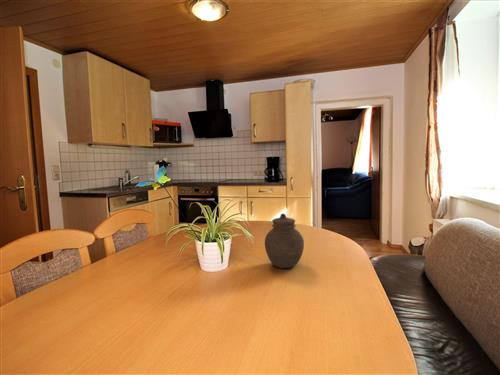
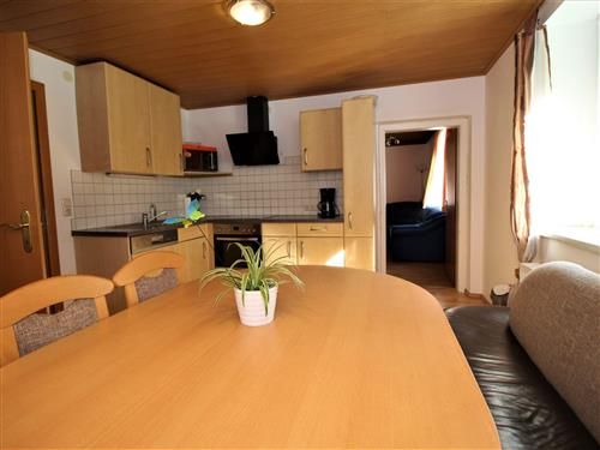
- jar (284, 239)
